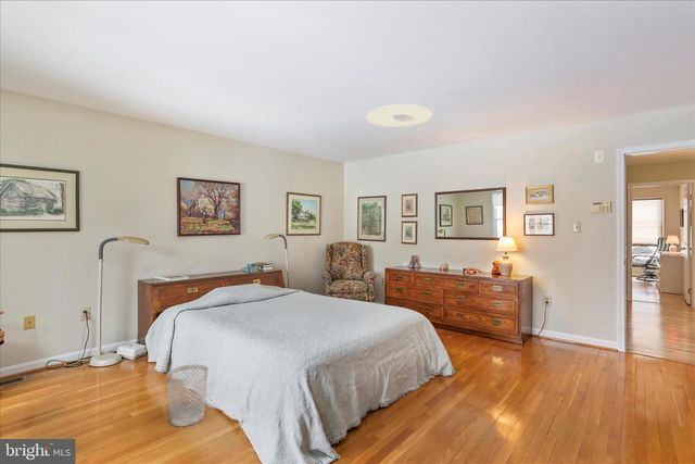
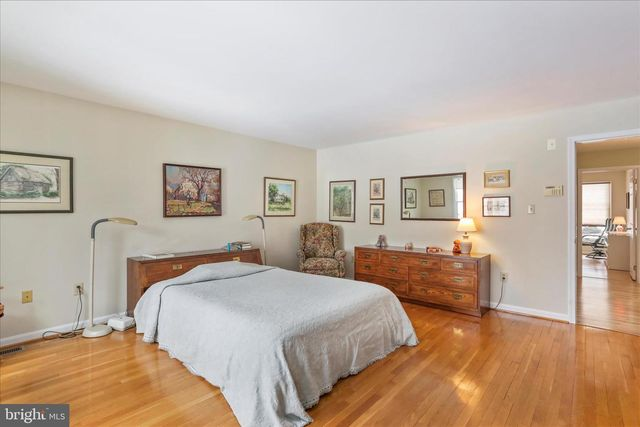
- wastebasket (187, 394)
- ceiling light (399, 113)
